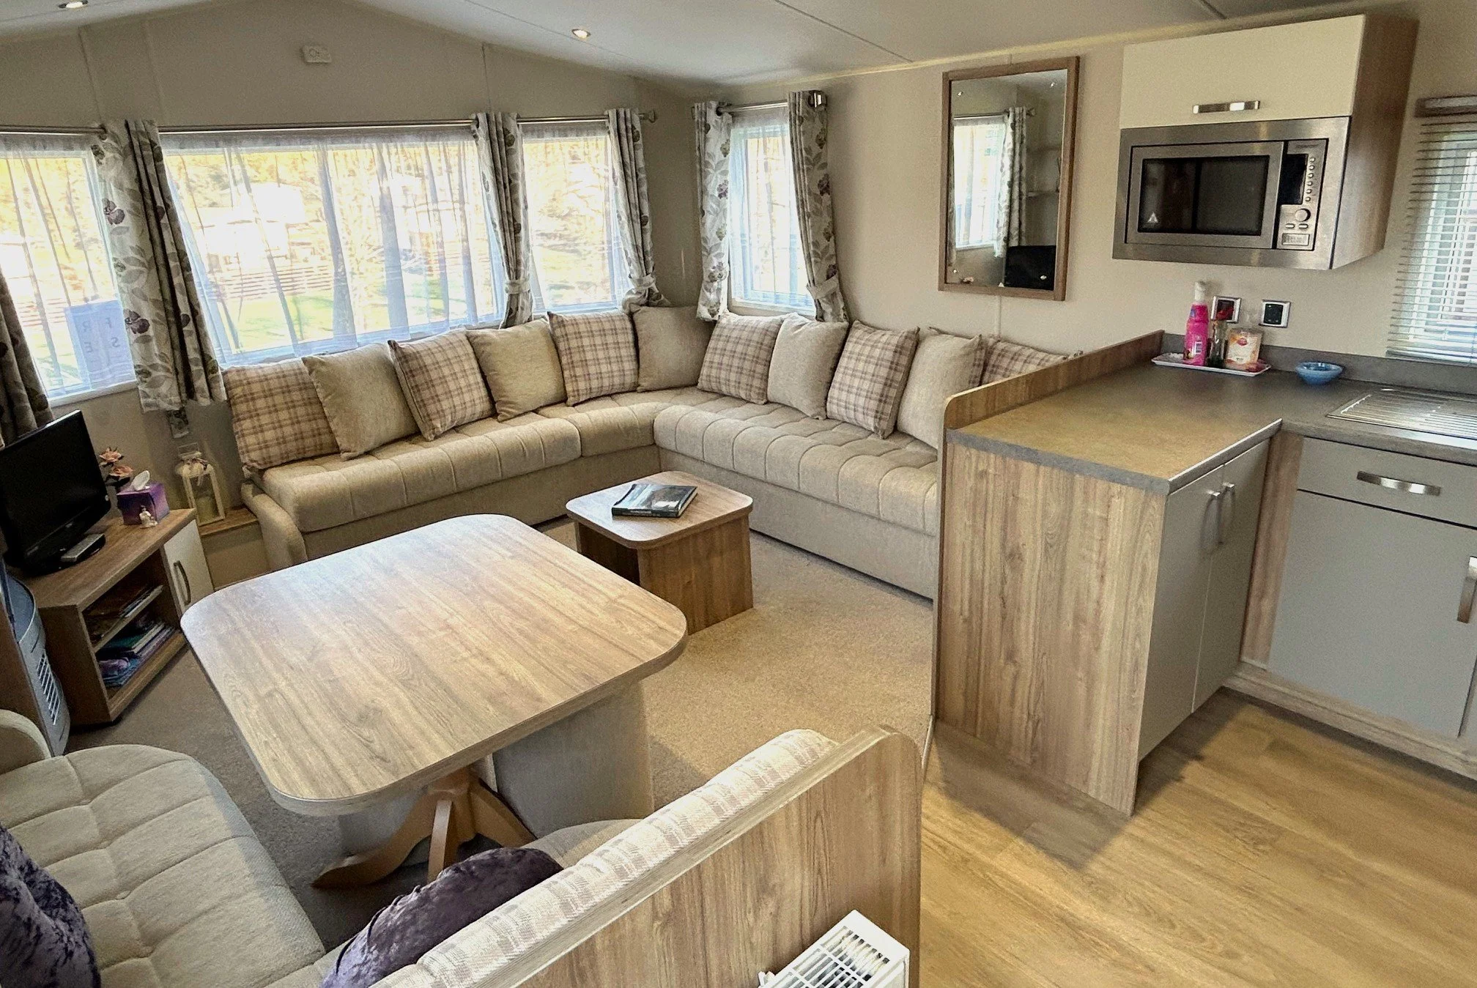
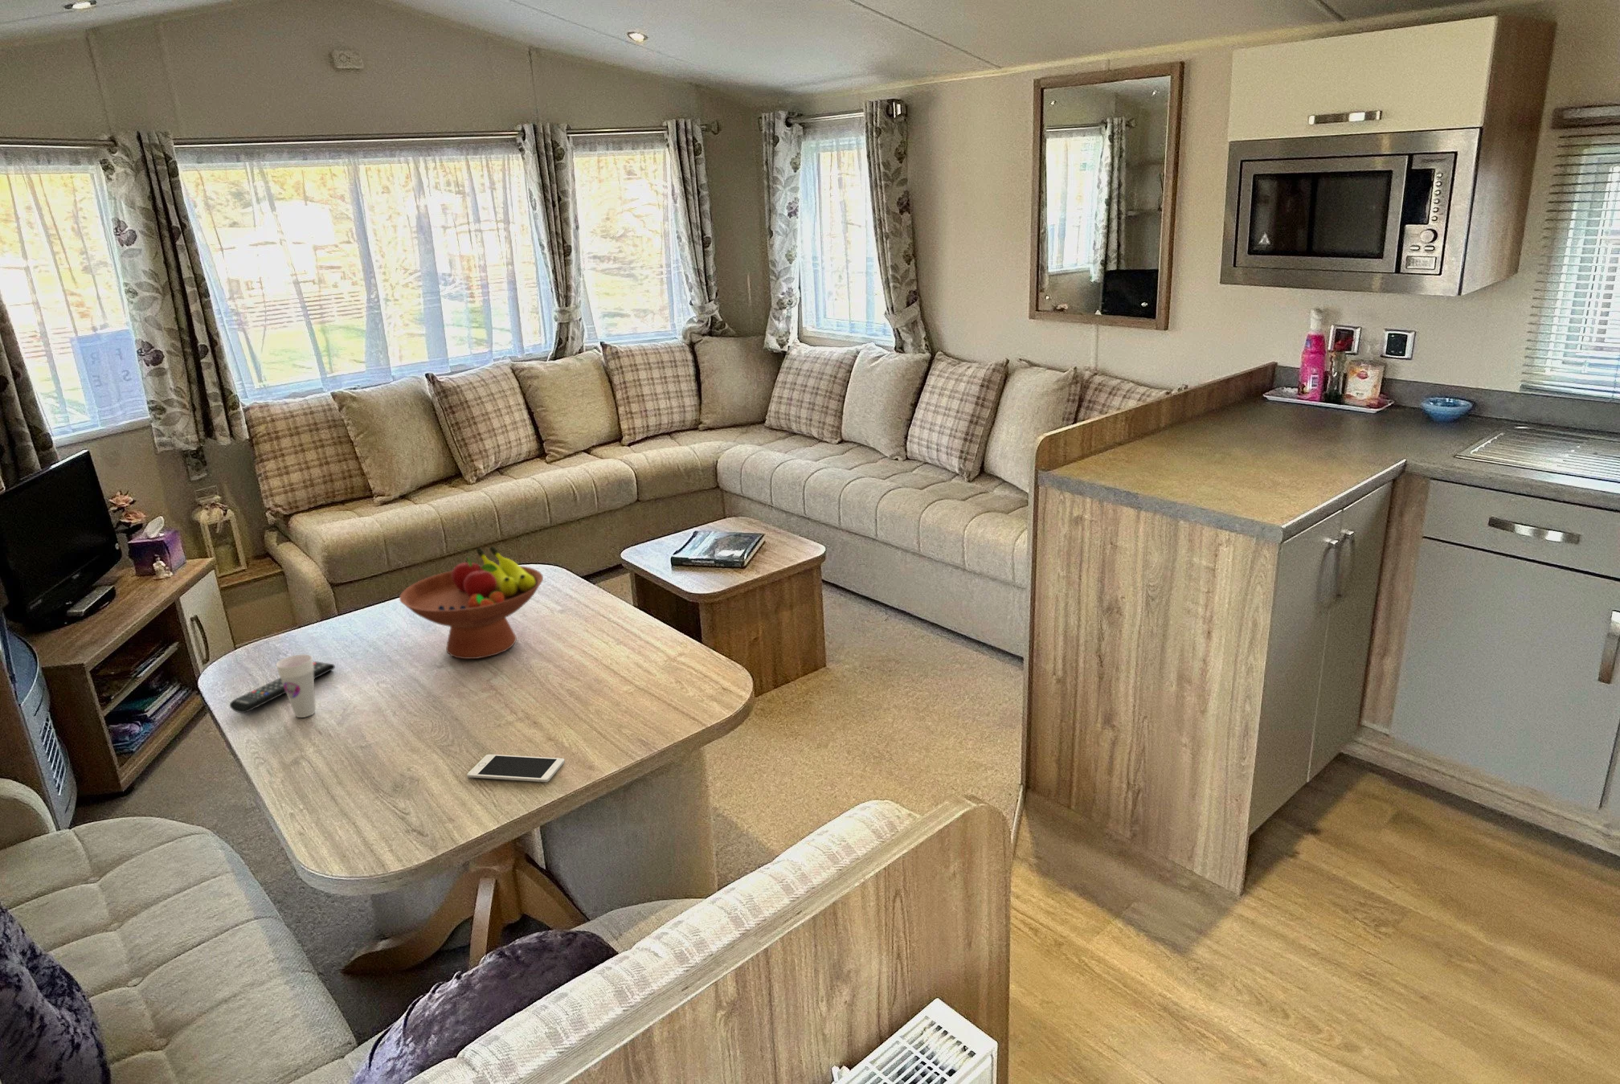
+ remote control (283, 686)
+ cup (300, 687)
+ cell phone (515, 767)
+ fruit bowl (475, 605)
